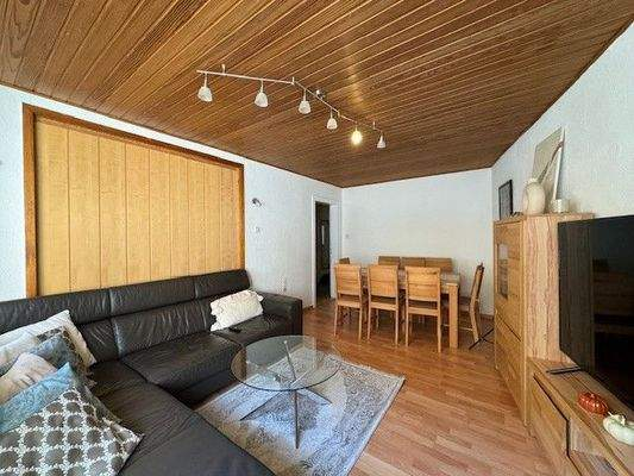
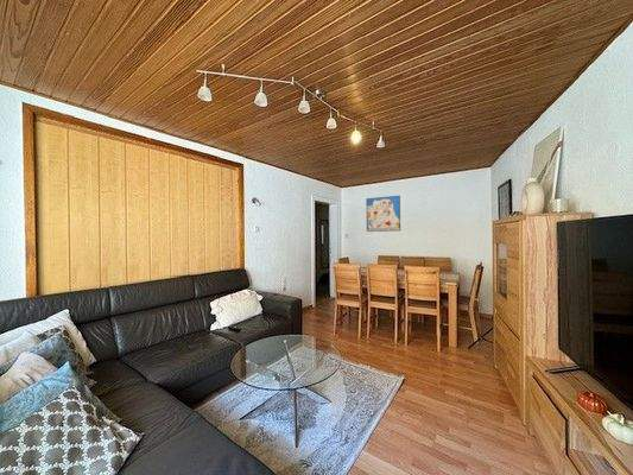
+ wall art (382, 214)
